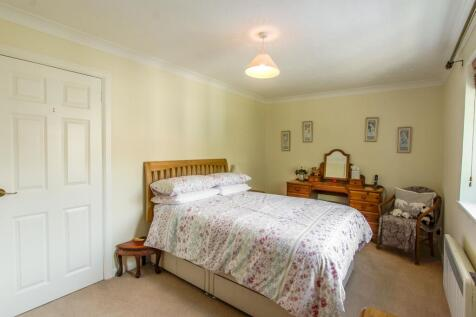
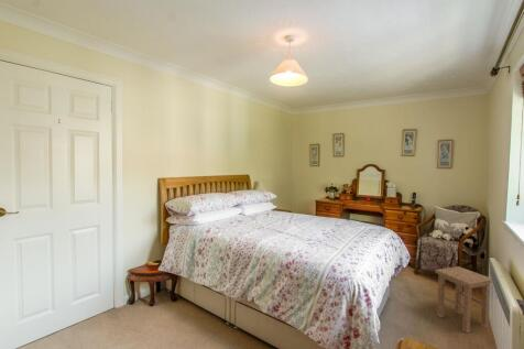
+ stool (463, 297)
